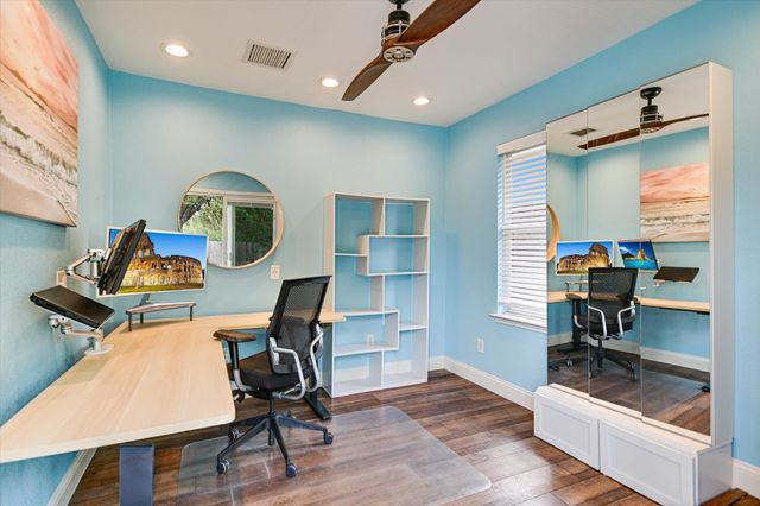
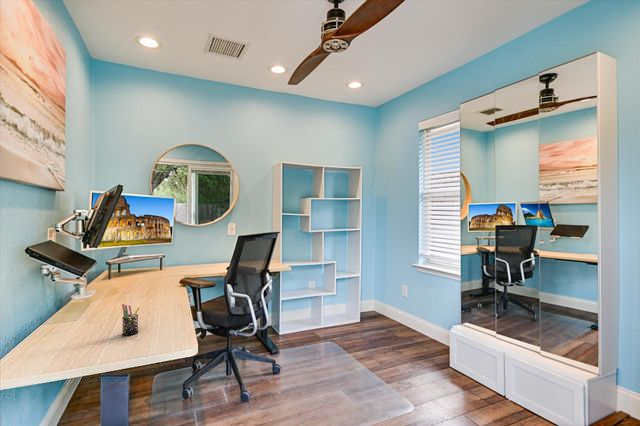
+ pen holder (128, 318)
